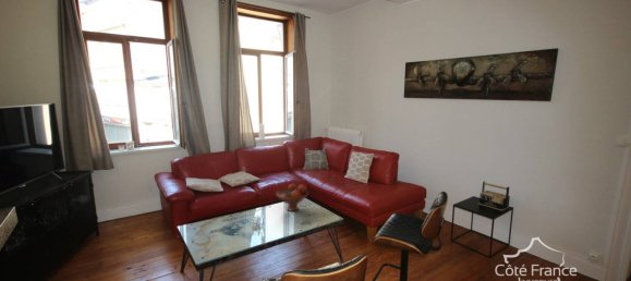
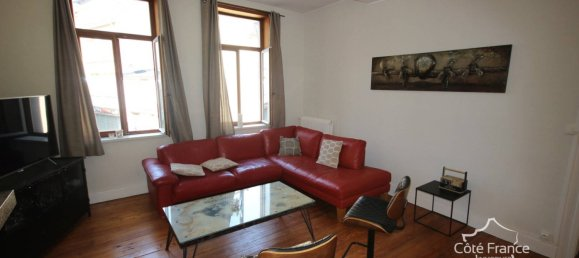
- fruit bowl (292, 197)
